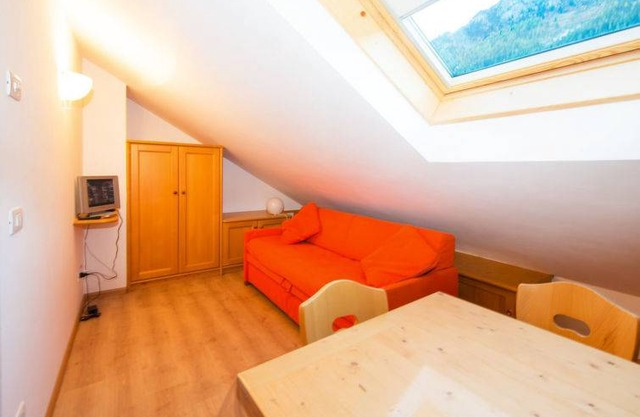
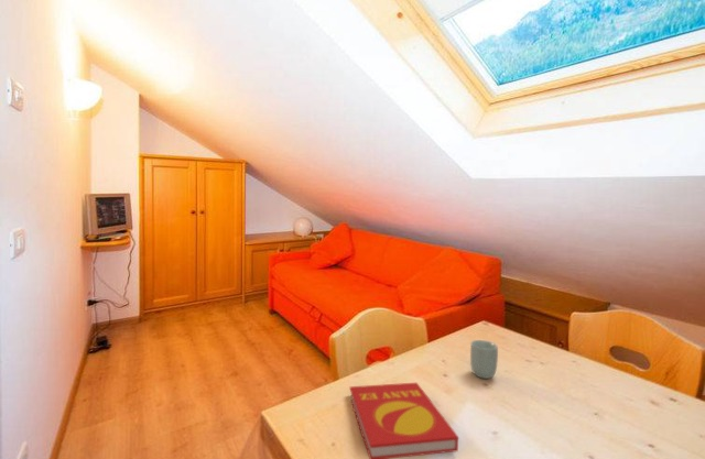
+ cup (484, 360)
+ book (397, 415)
